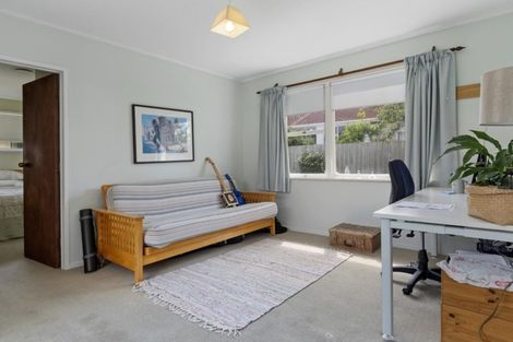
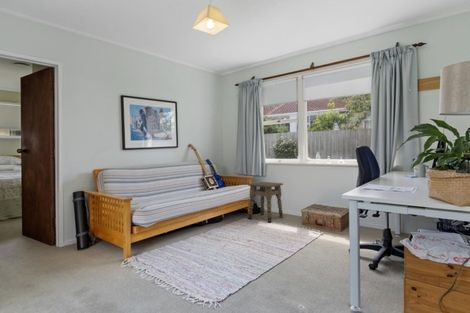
+ side table (264, 200)
